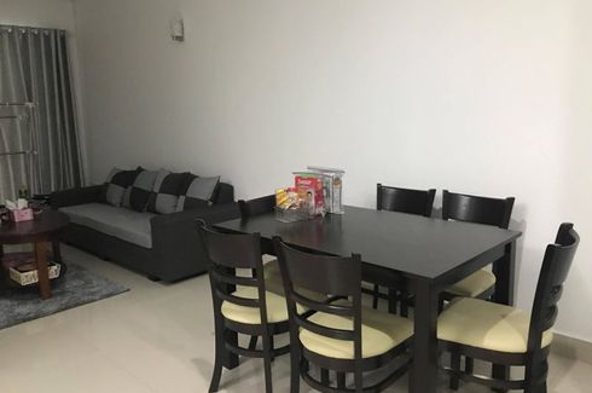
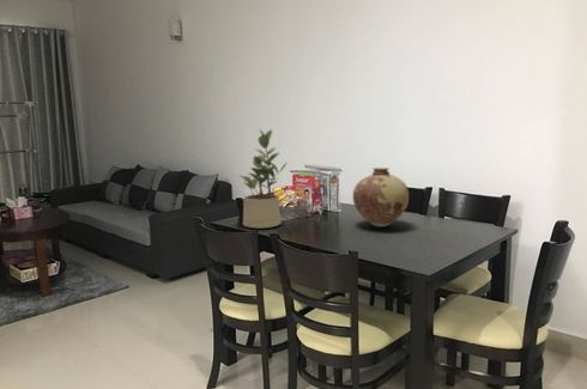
+ potted plant (259, 177)
+ vase (380, 196)
